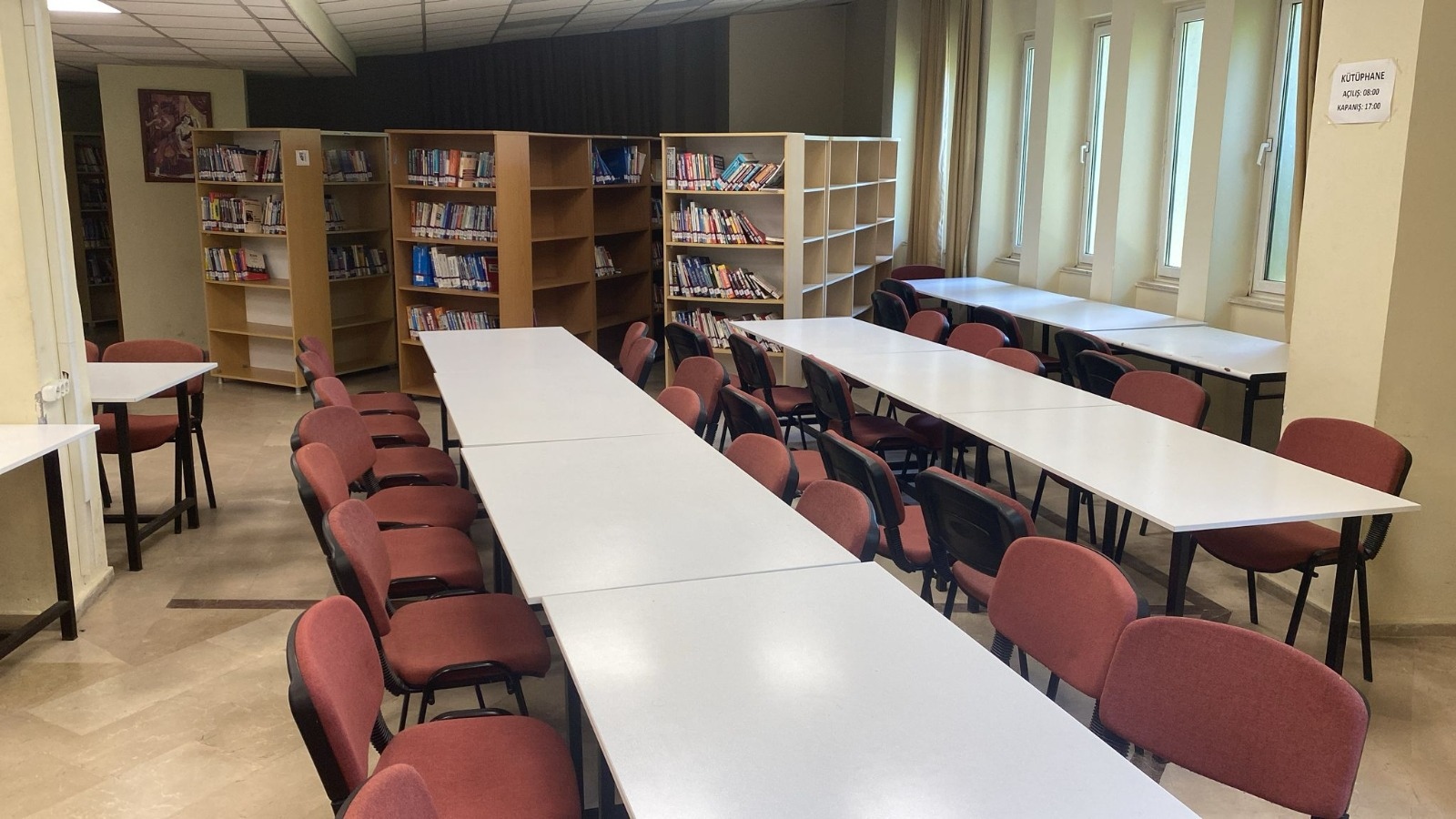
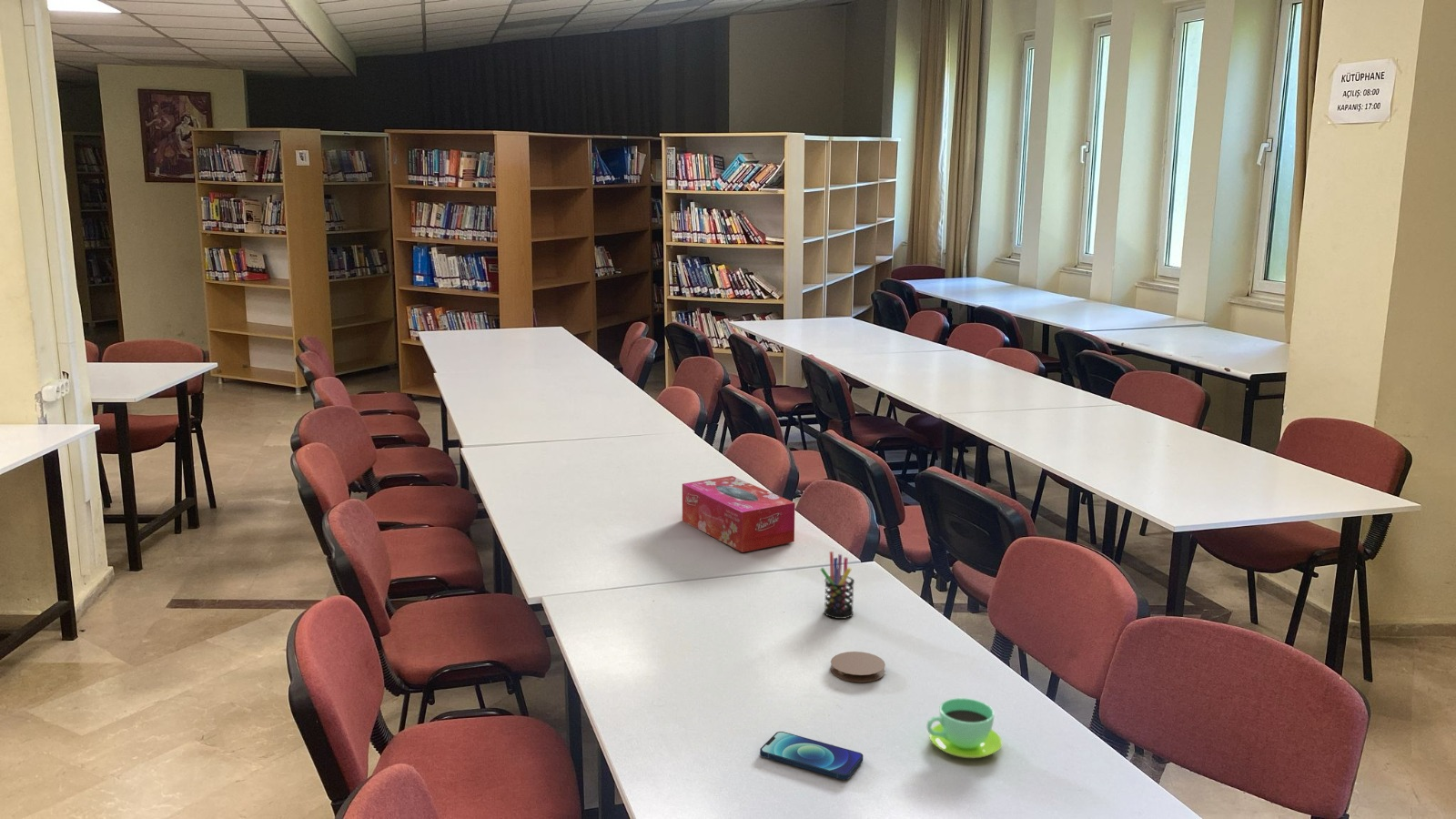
+ cup (964, 727)
+ smartphone (811, 754)
+ tissue box (736, 511)
+ pen holder (835, 584)
+ coaster (857, 666)
